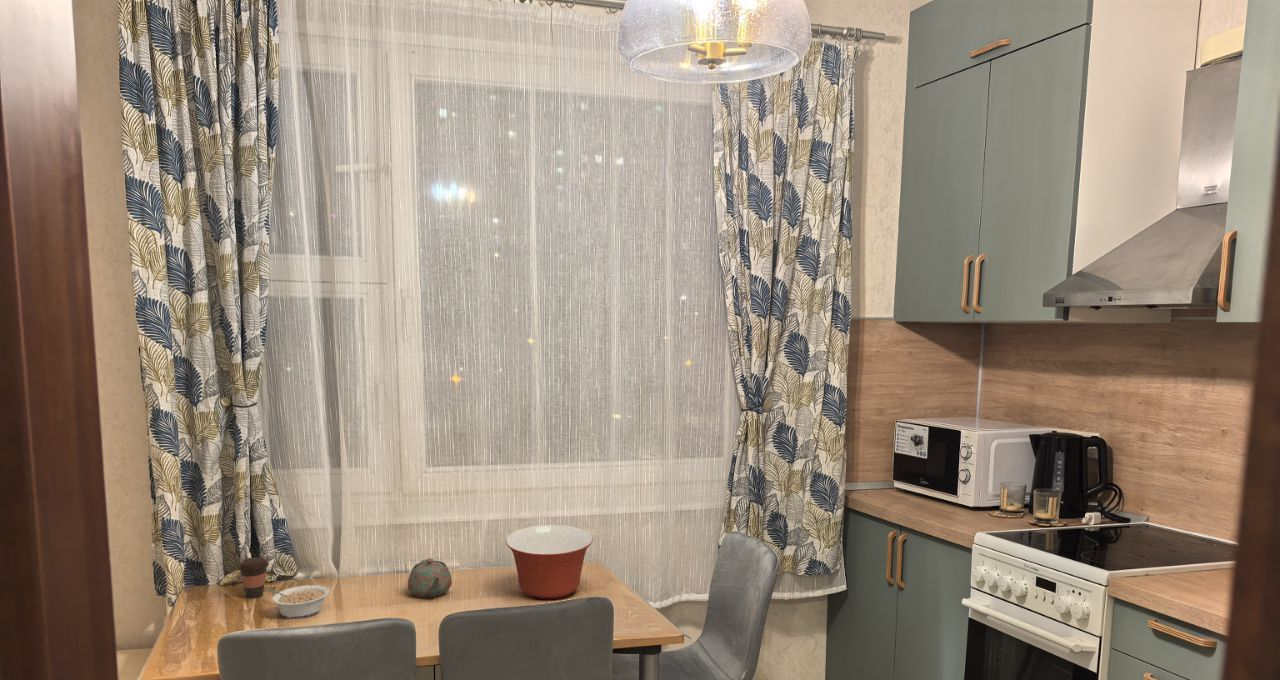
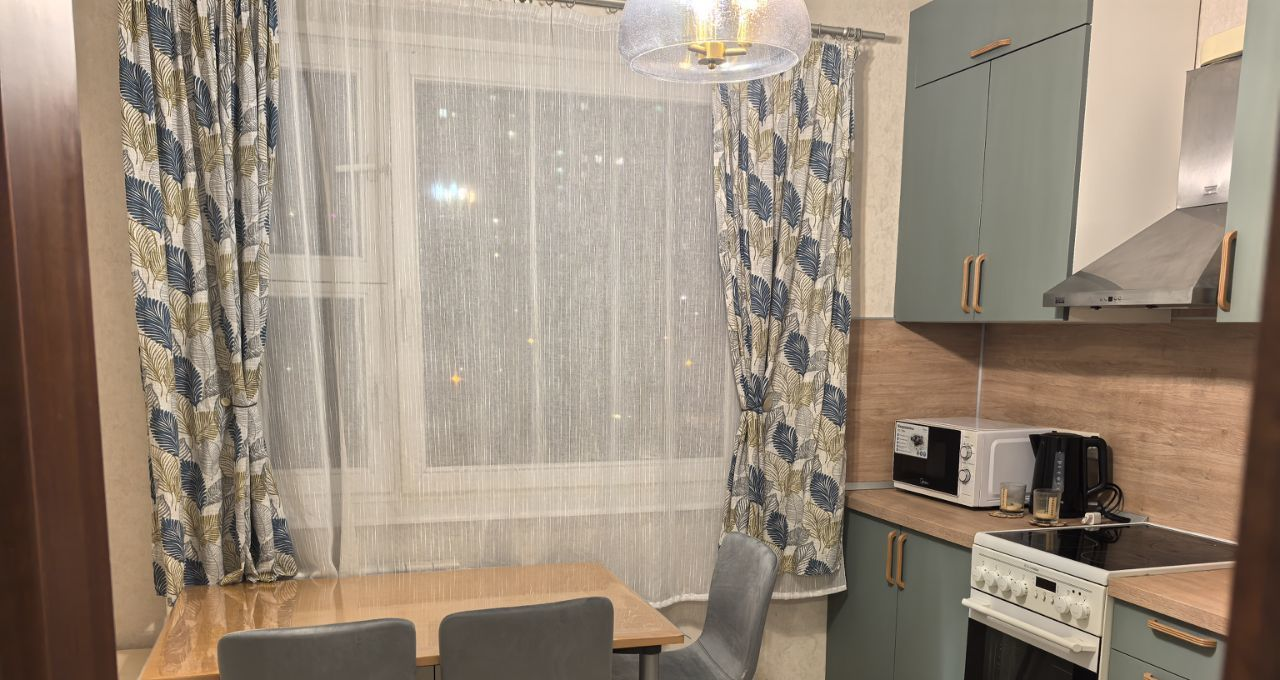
- teapot (430, 576)
- coffee cup (253, 578)
- legume (299, 601)
- mixing bowl (549, 565)
